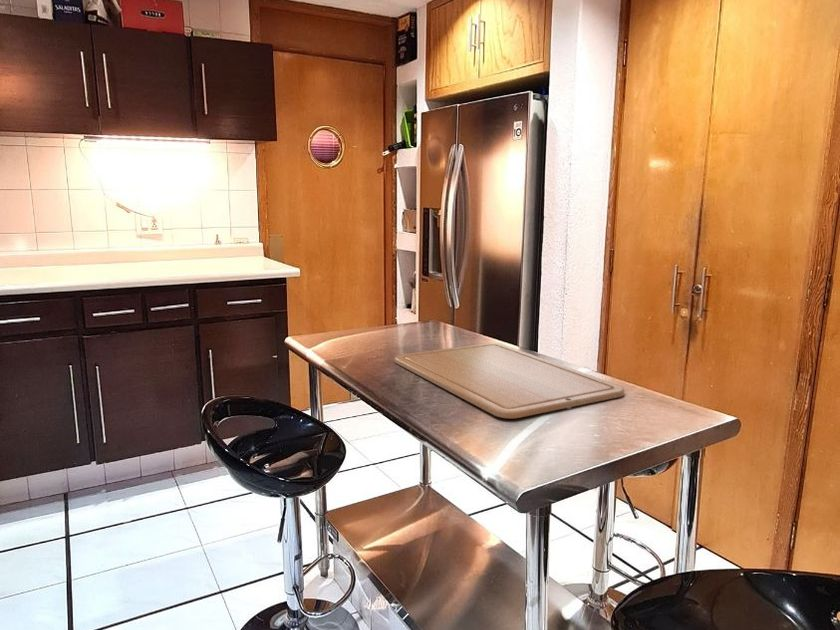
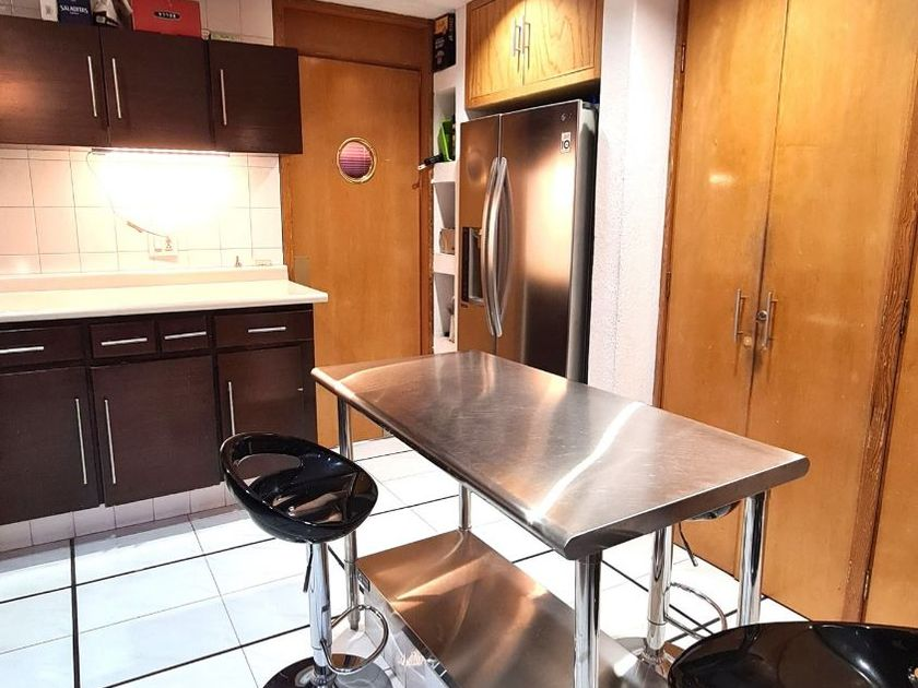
- chopping board (499, 373)
